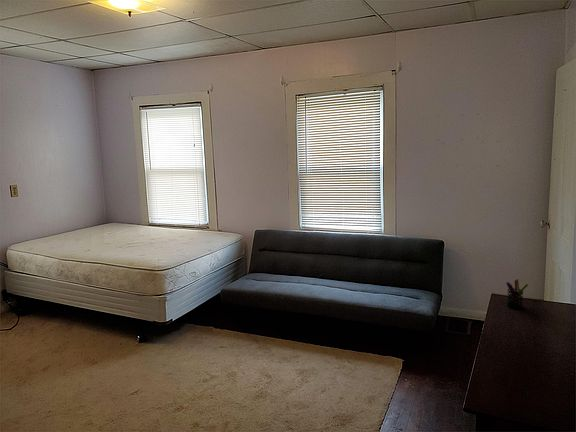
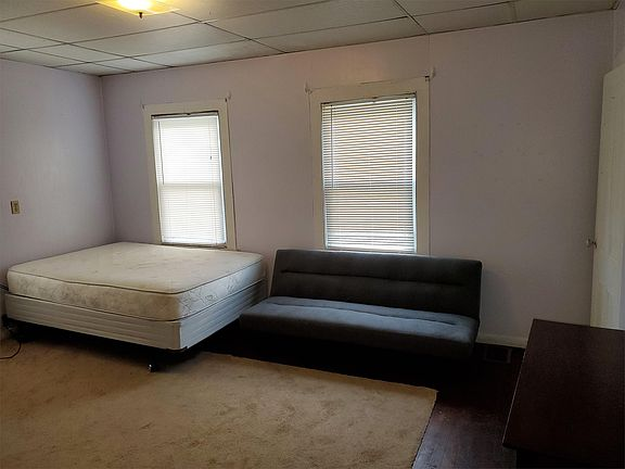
- pen holder (517, 293)
